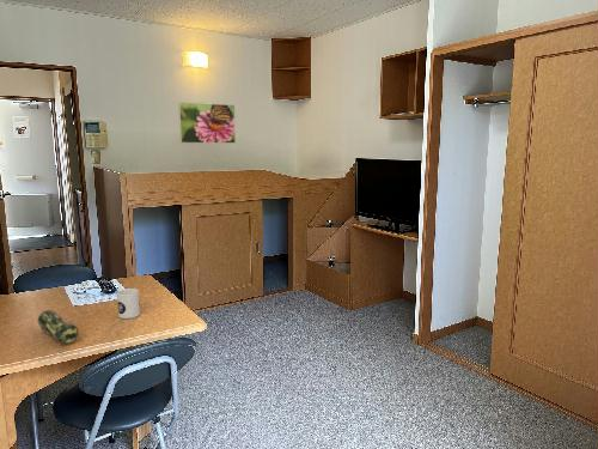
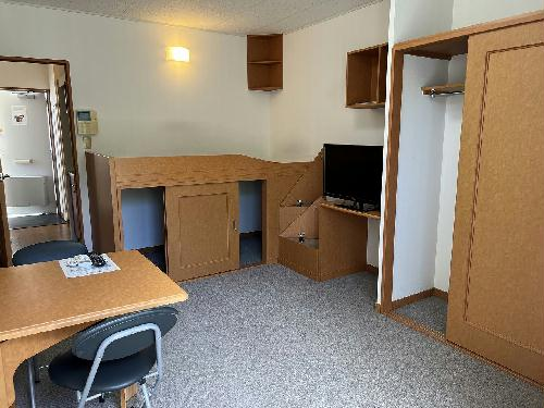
- pencil case (57, 327)
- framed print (207, 123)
- mug (126, 302)
